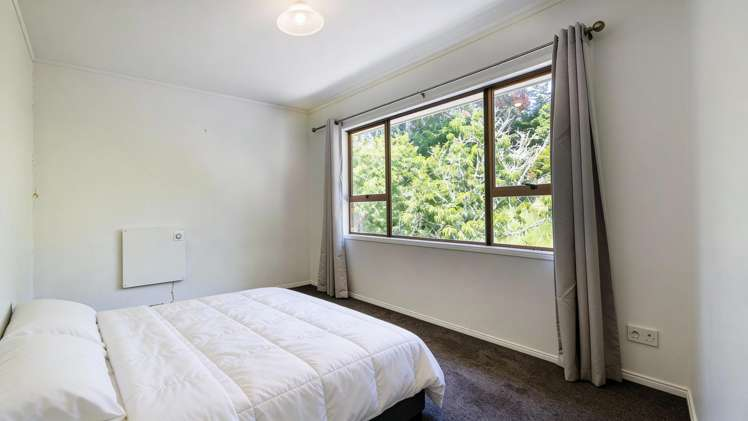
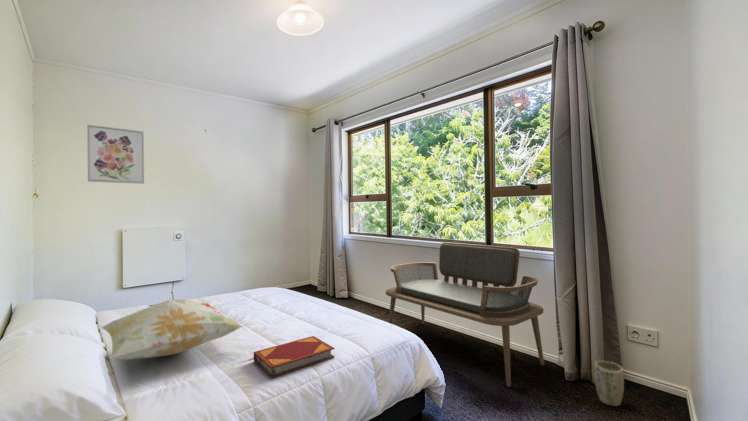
+ hardback book (294, 354)
+ decorative pillow (172, 326)
+ plant pot (609, 383)
+ bench (455, 297)
+ wall art (116, 155)
